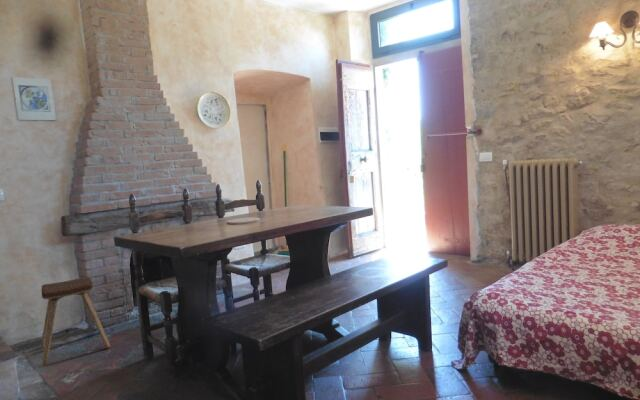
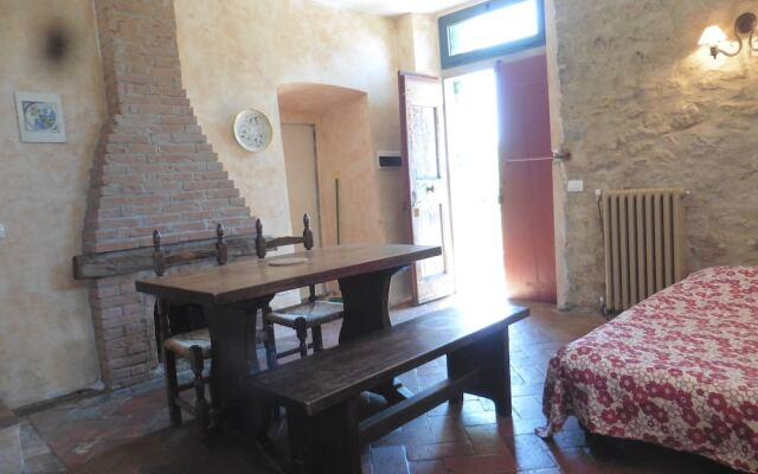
- music stool (55, 311)
